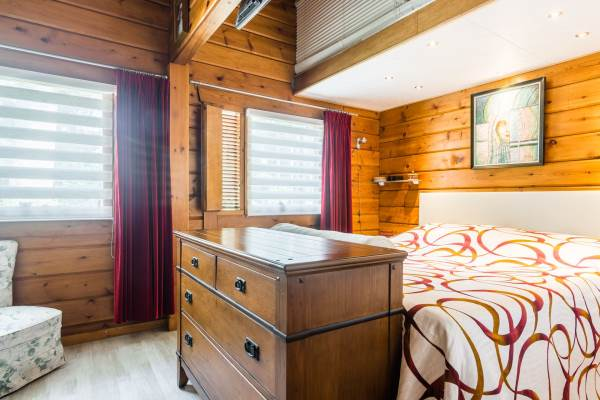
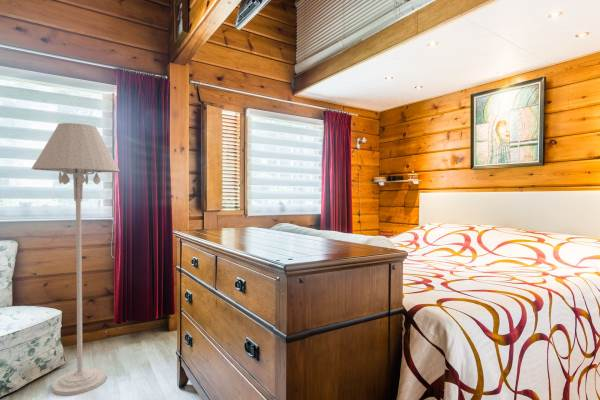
+ floor lamp (78, 255)
